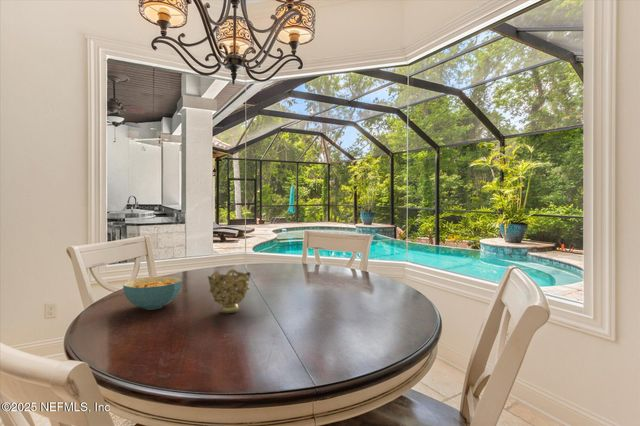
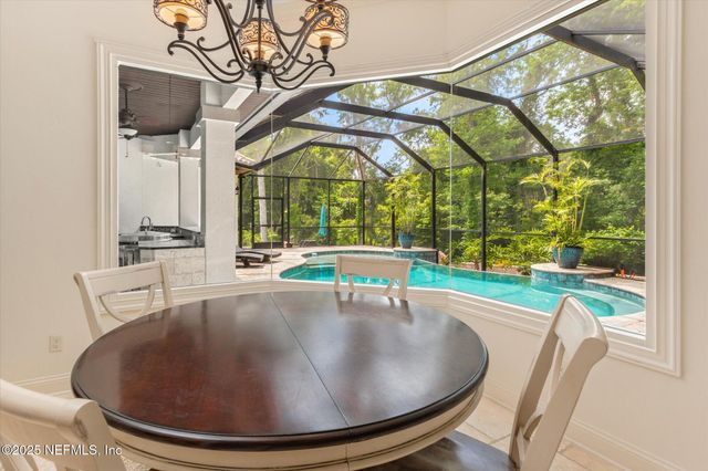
- cereal bowl (153, 294)
- decorative bowl (229, 292)
